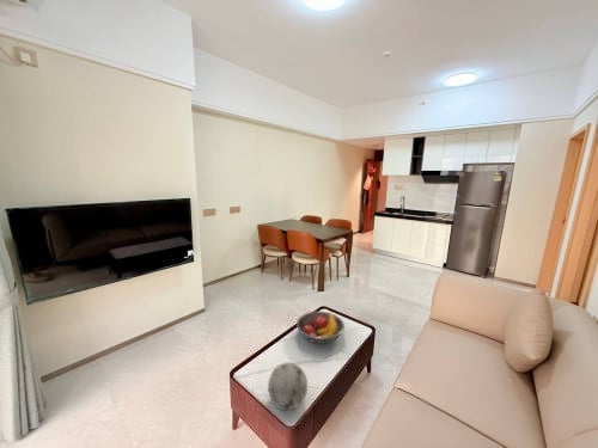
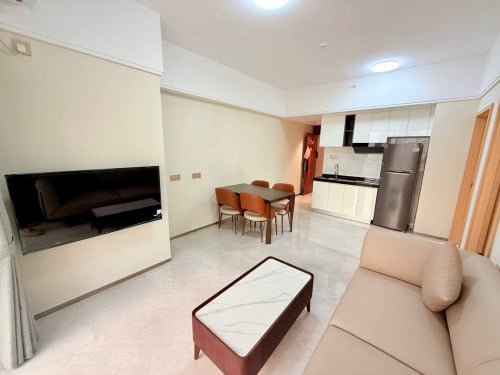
- fruit bowl (319, 327)
- decorative orb (287, 385)
